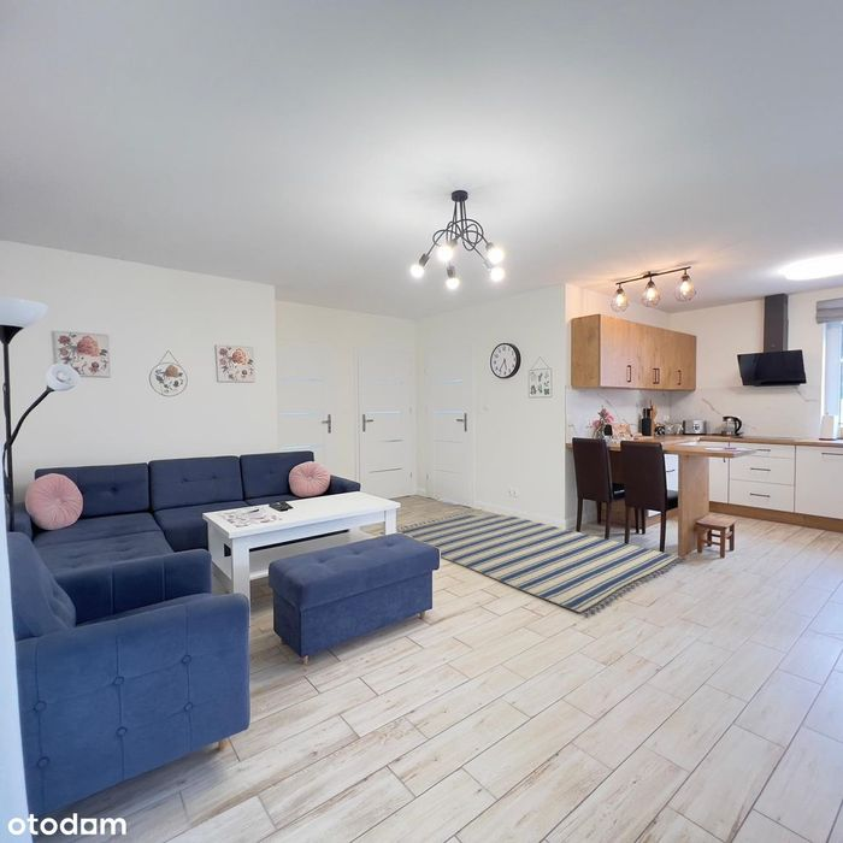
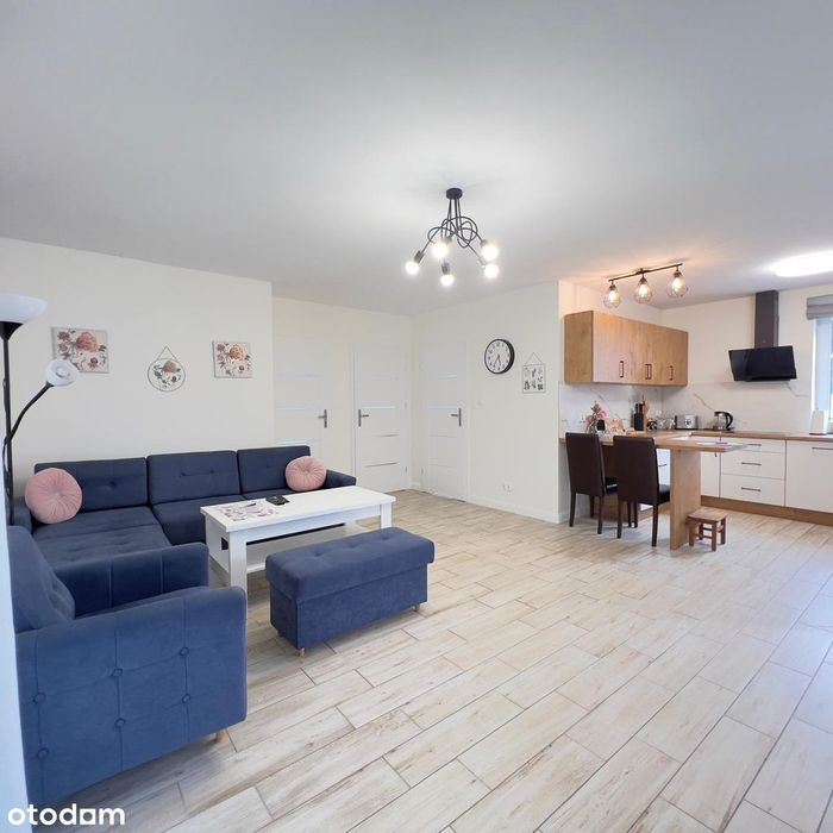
- rug (518, 543)
